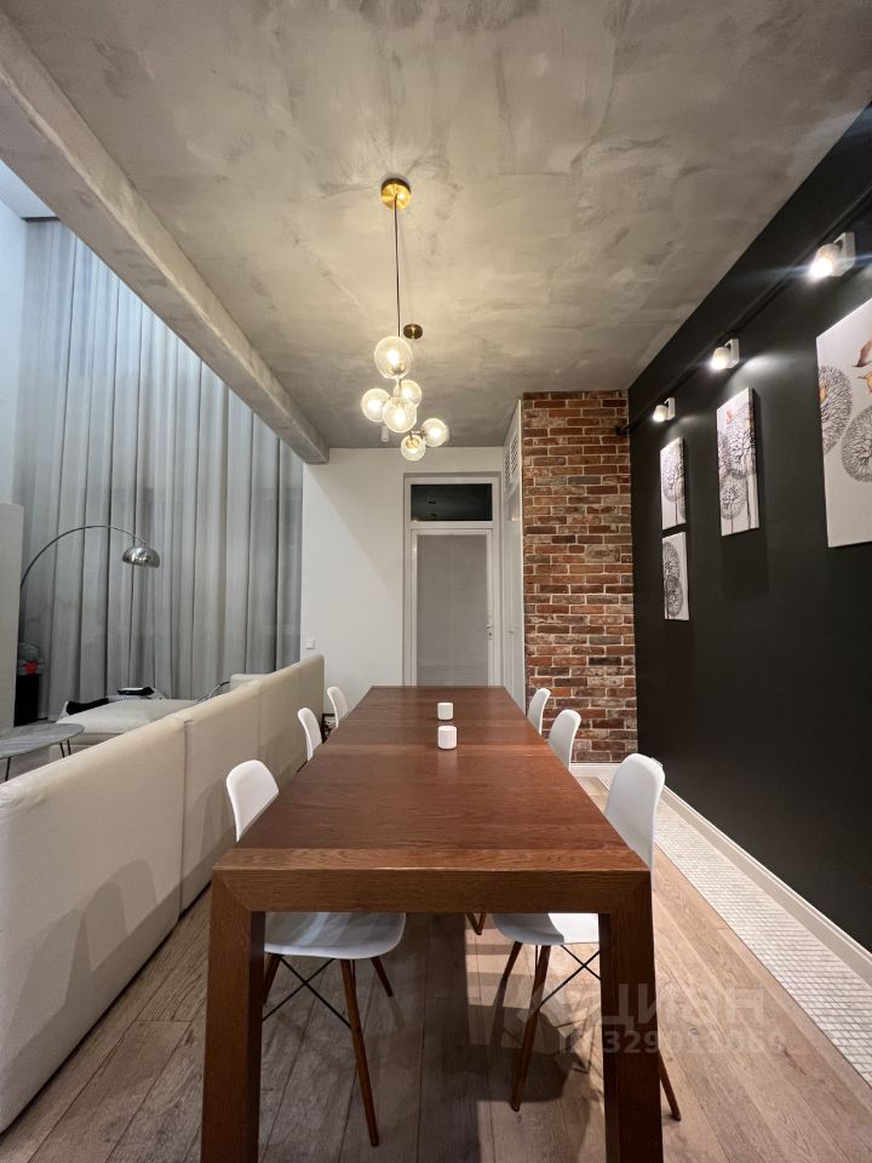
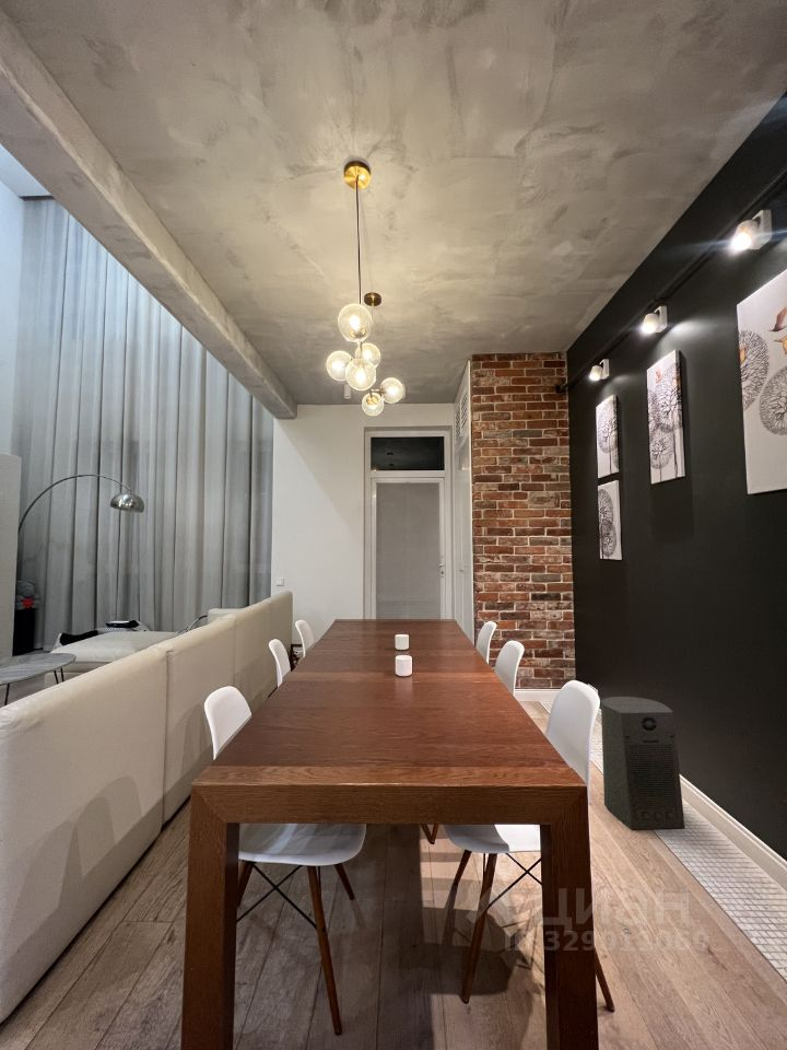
+ fan (635, 756)
